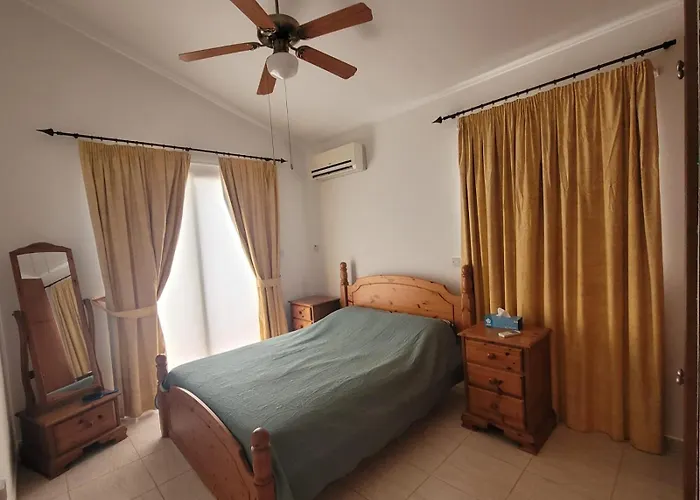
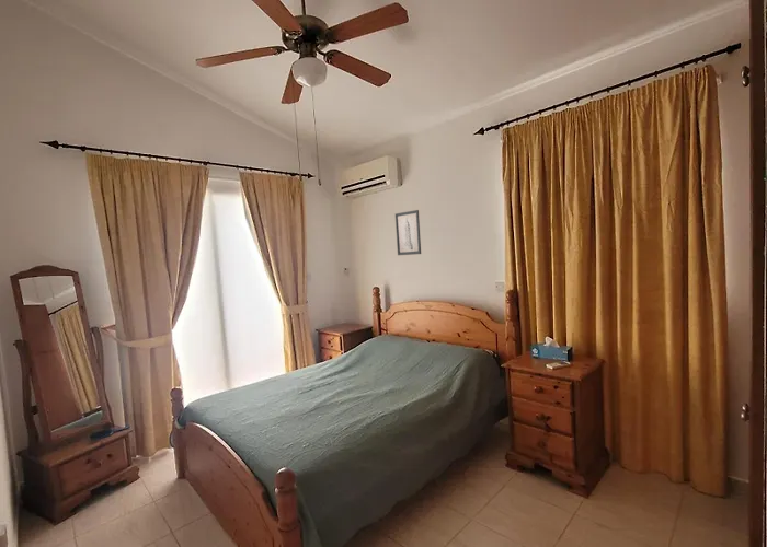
+ wall art (408, 233)
